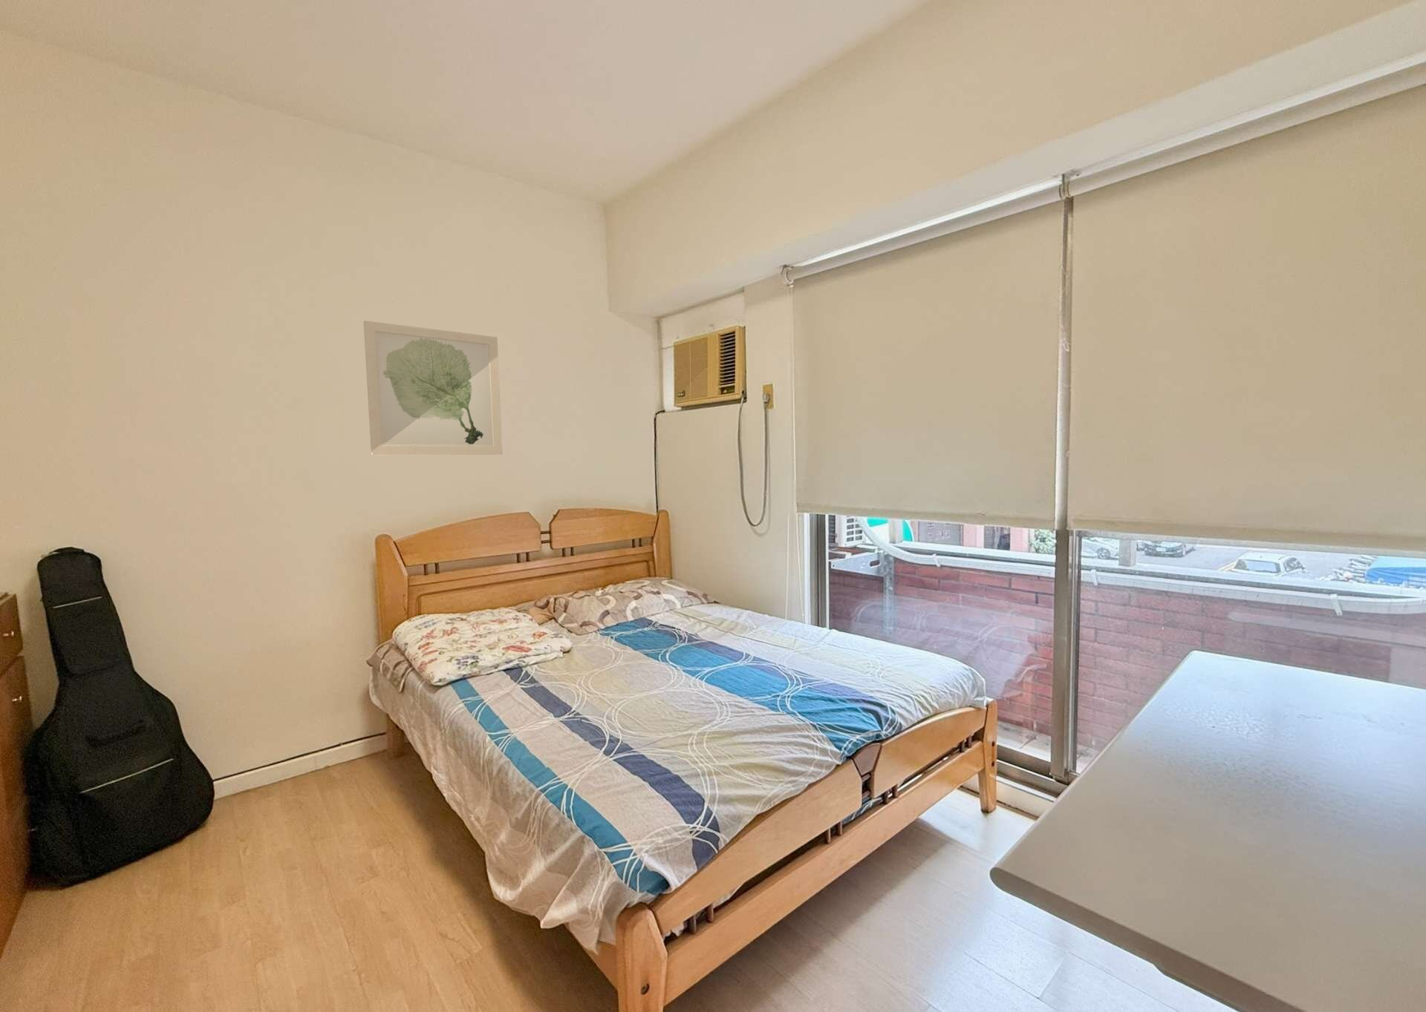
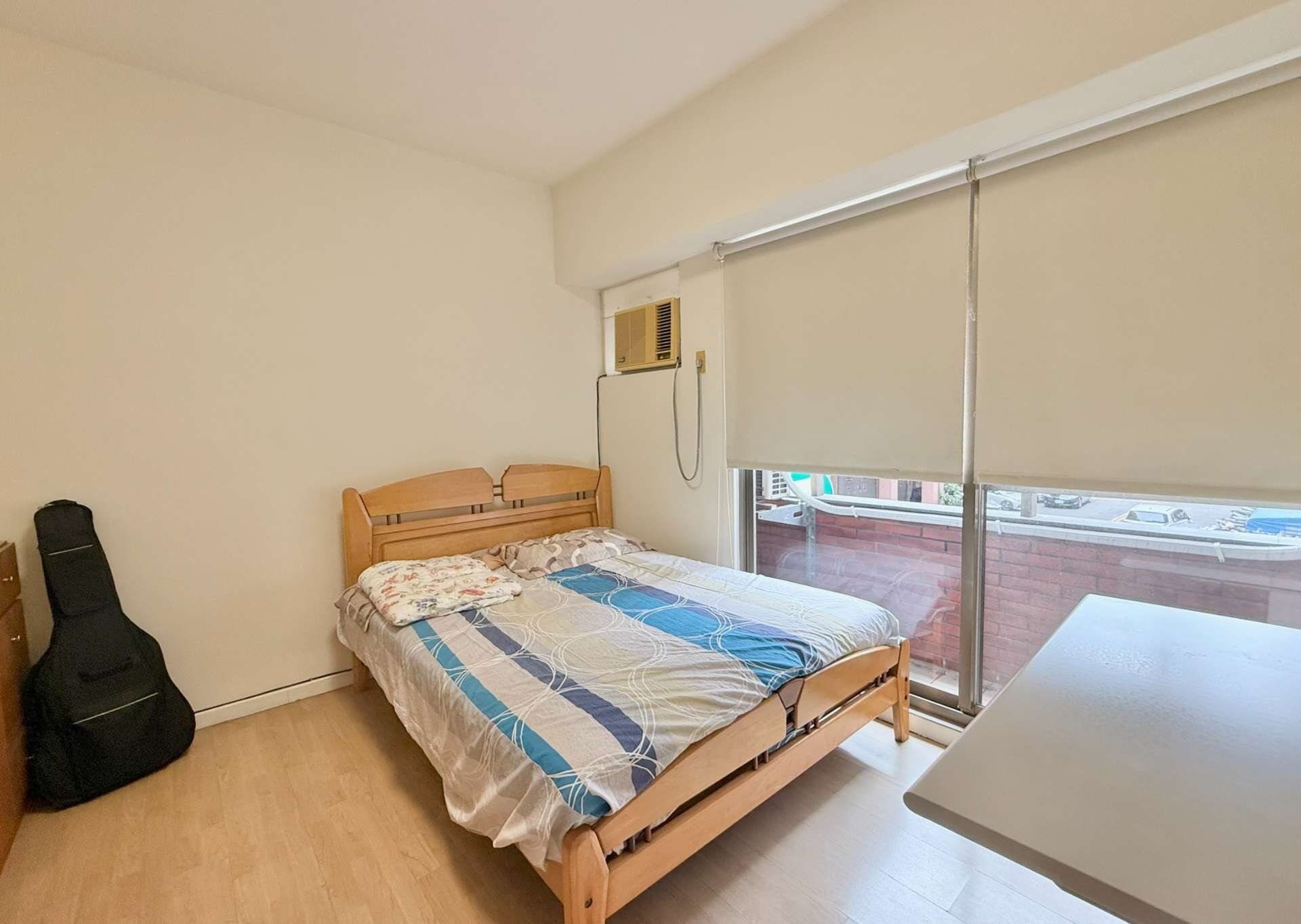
- wall art (437, 392)
